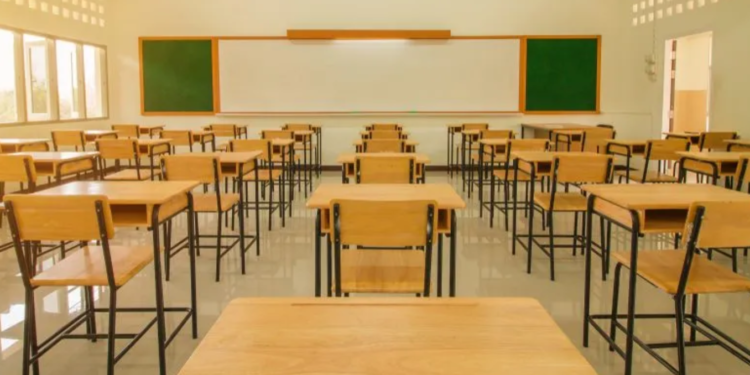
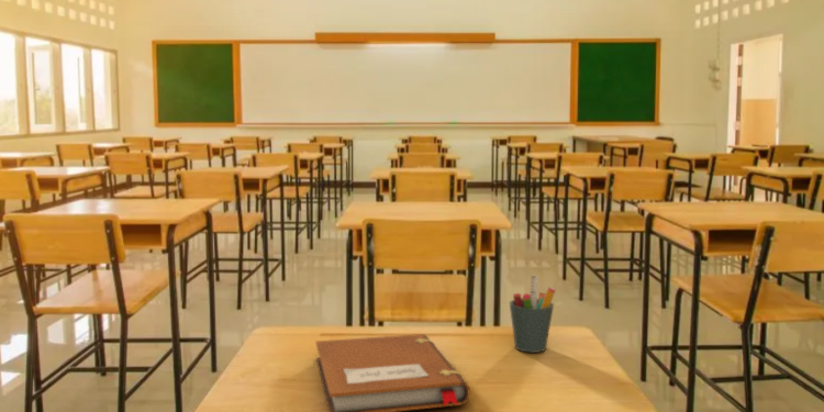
+ pen holder (532, 313)
+ notebook (387, 371)
